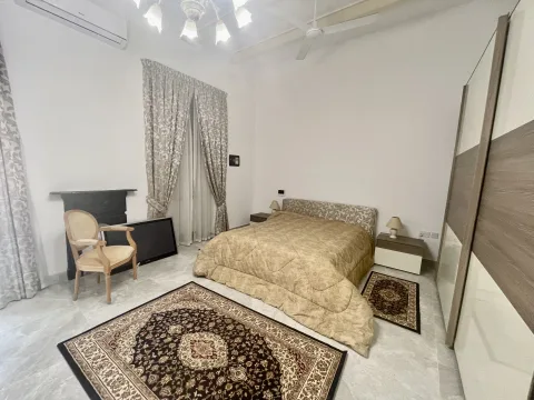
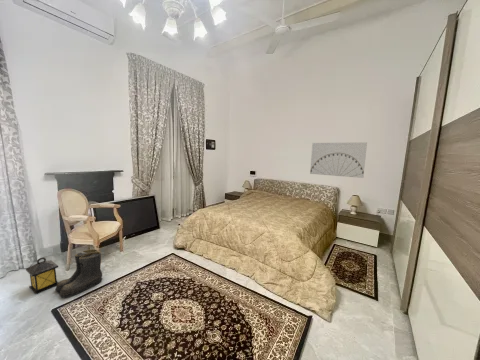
+ lantern (42, 272)
+ wall art (336, 159)
+ boots (79, 271)
